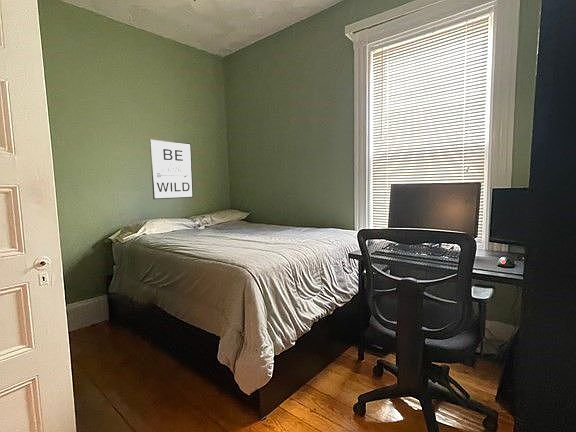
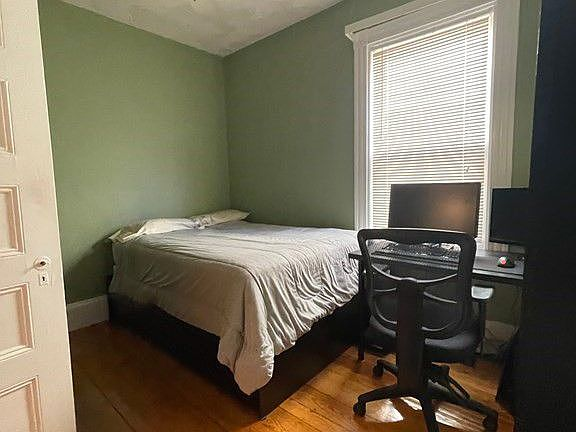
- wall art (172, 170)
